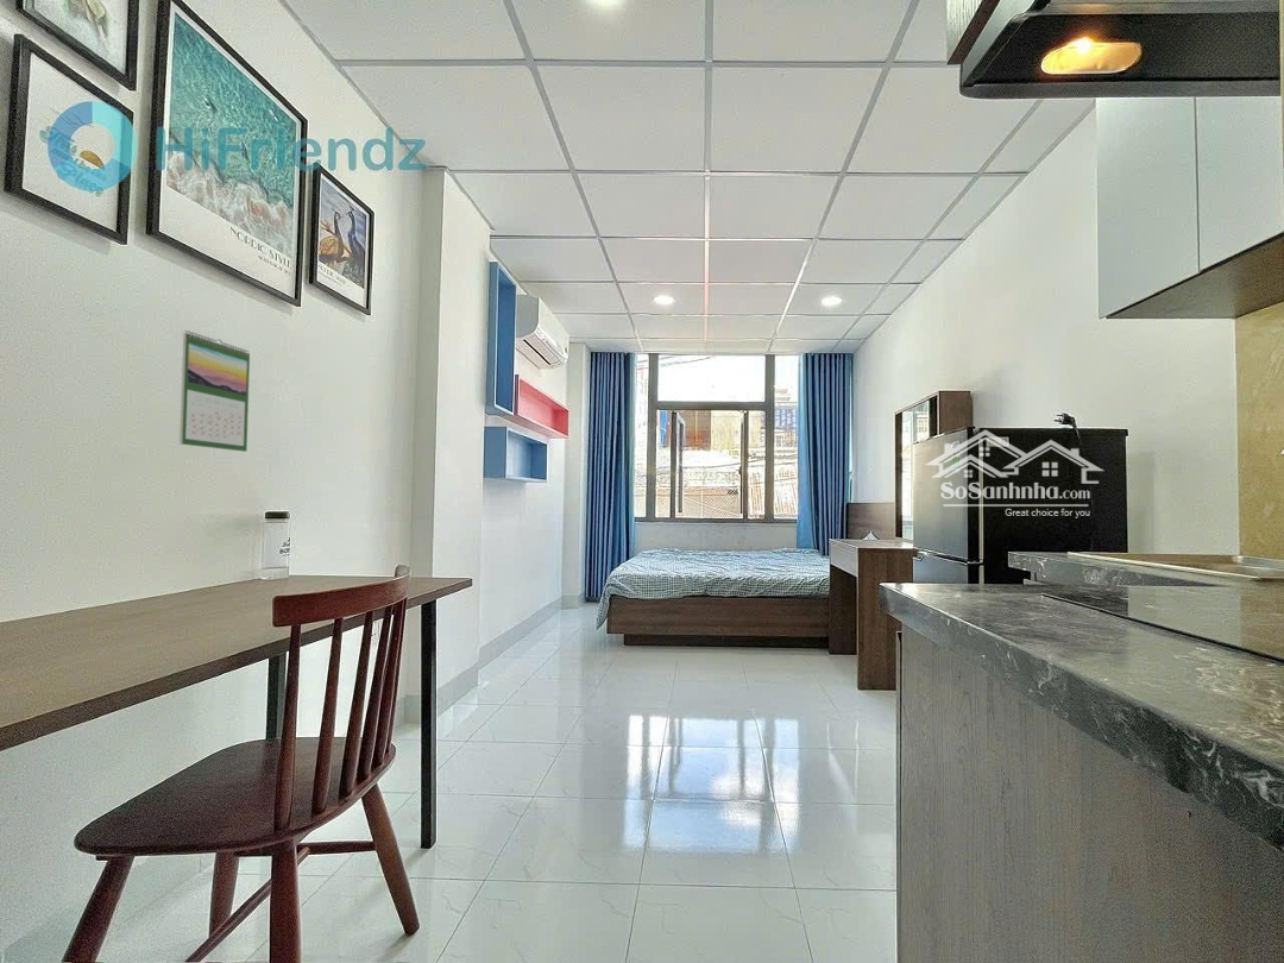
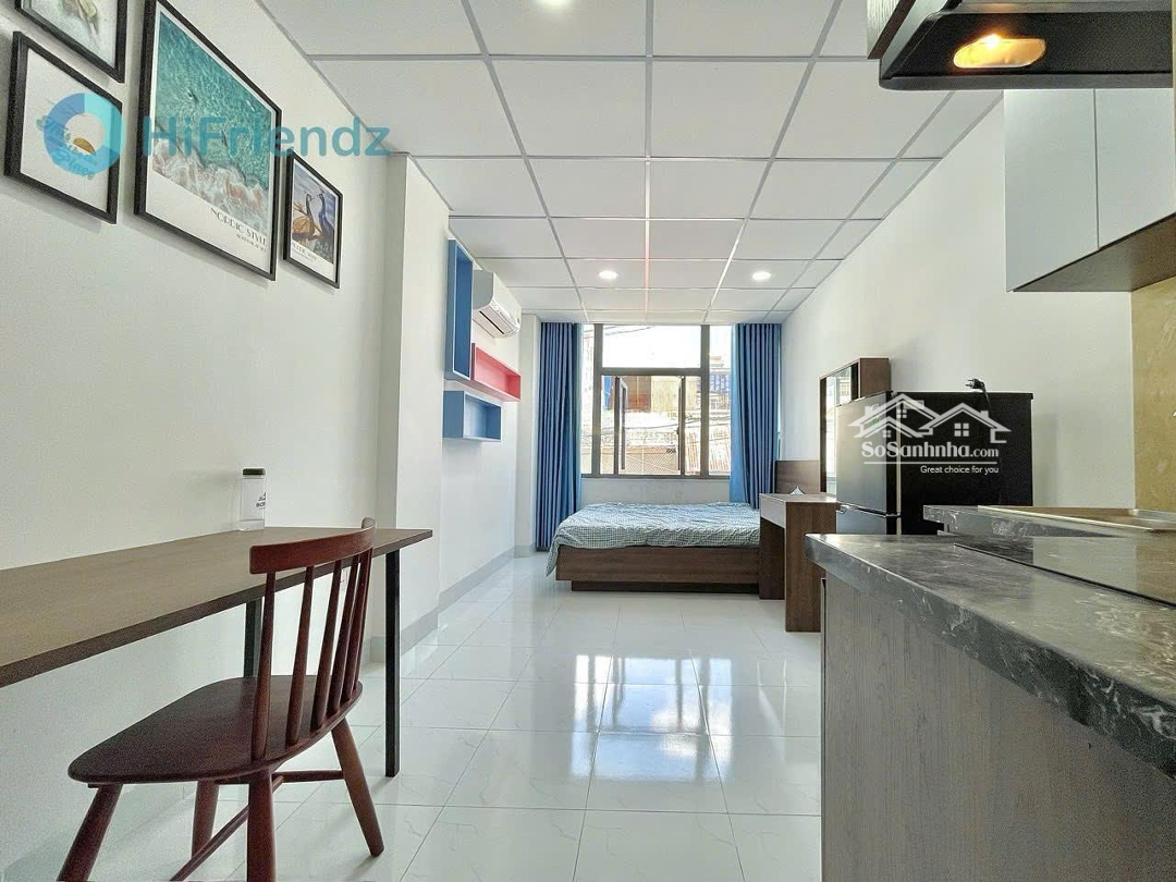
- calendar (216, 392)
